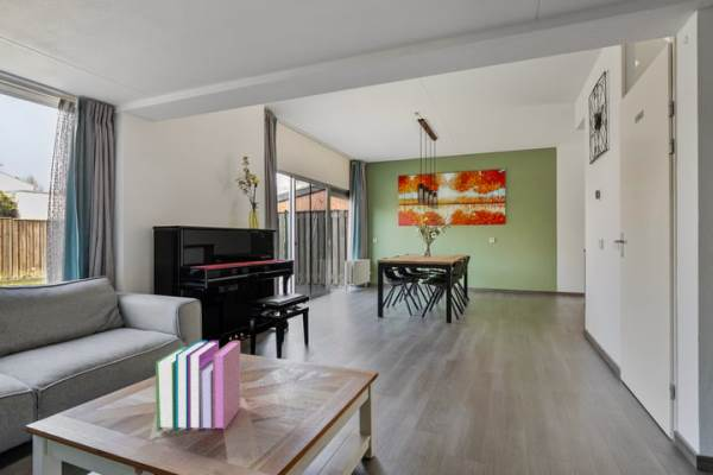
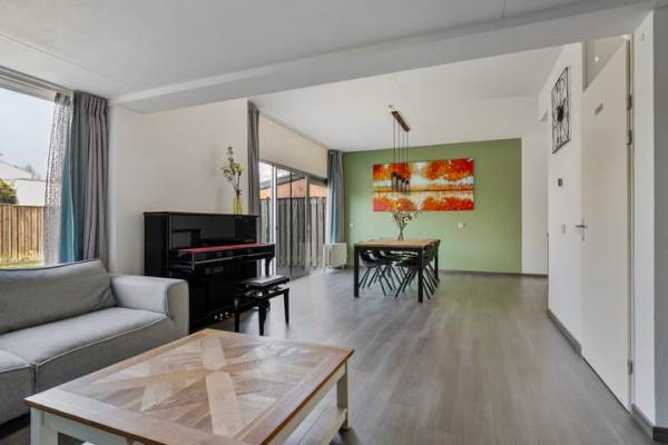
- books (201, 382)
